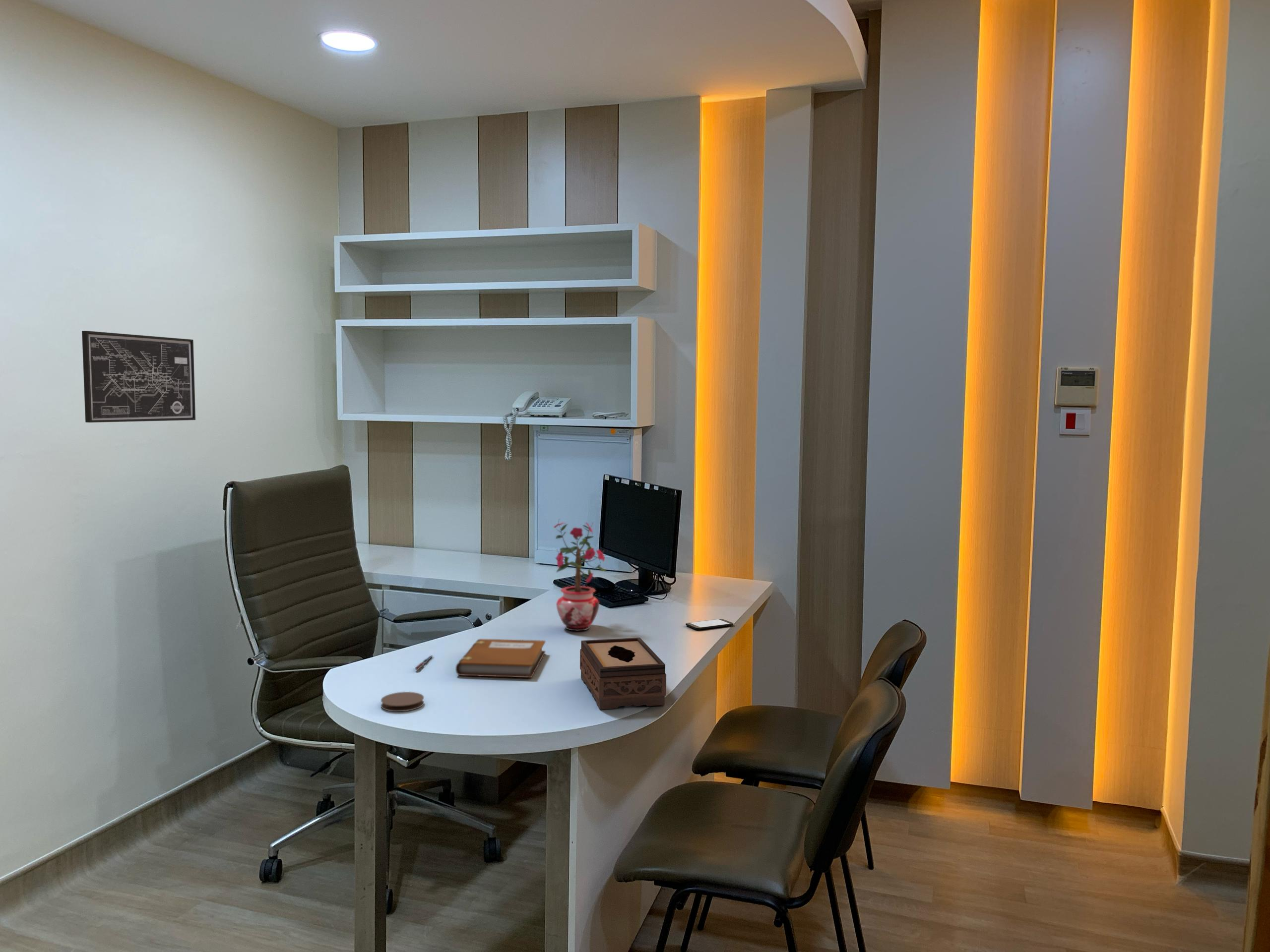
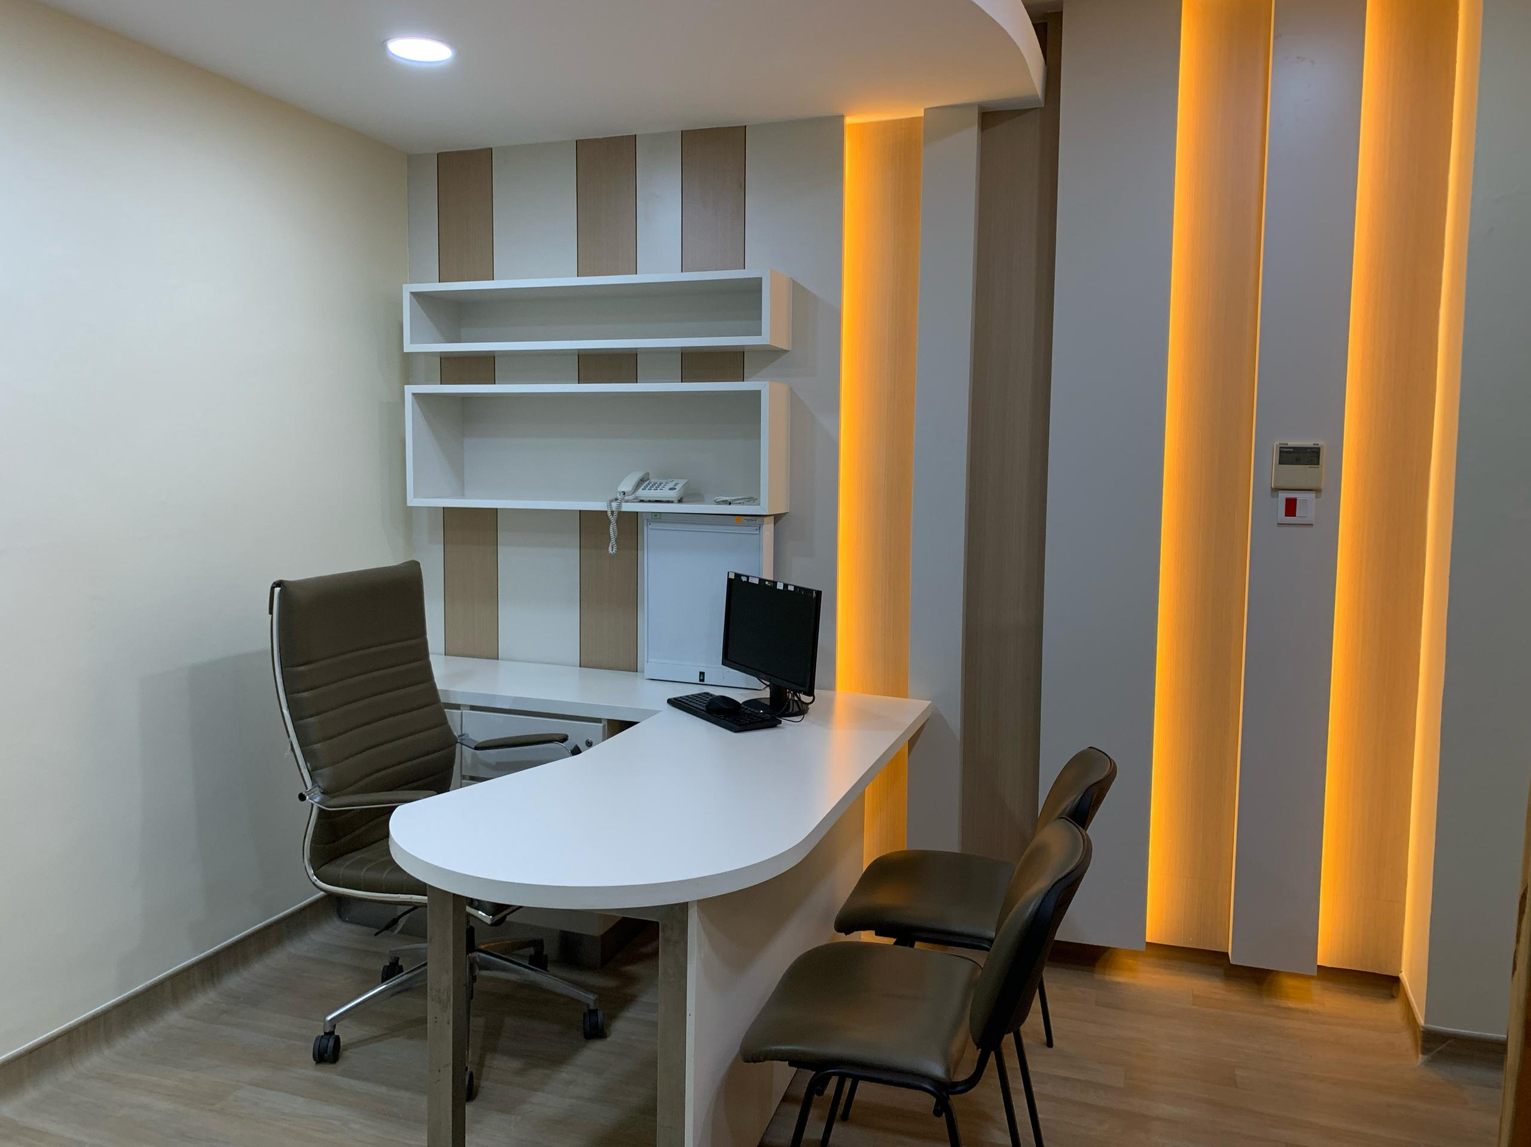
- coaster (402, 701)
- wall art (142, 378)
- potted plant (579, 573)
- smartphone (709, 624)
- tissue box (621, 671)
- pen (424, 661)
- notebook (503, 656)
